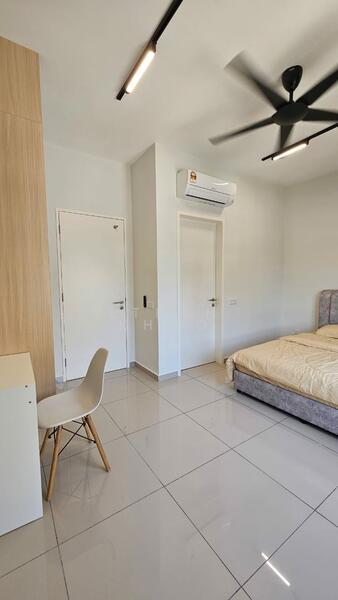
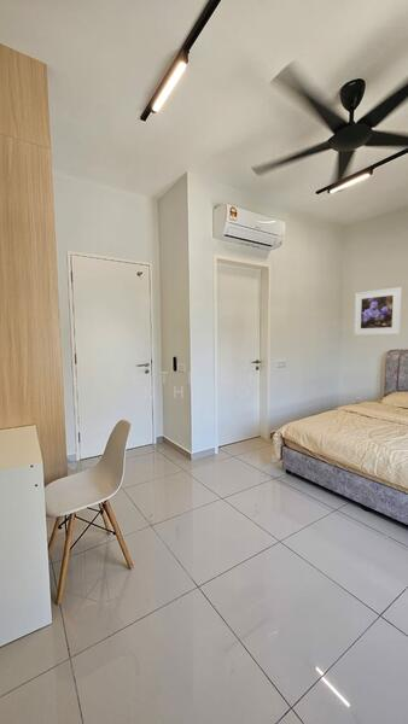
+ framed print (375, 313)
